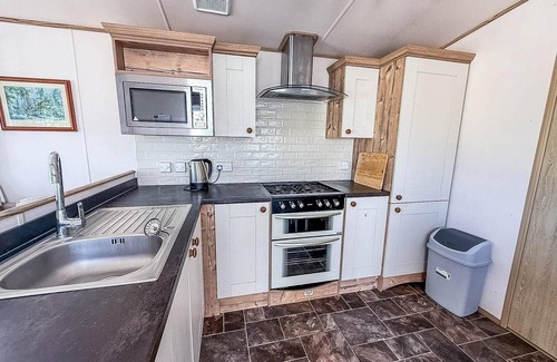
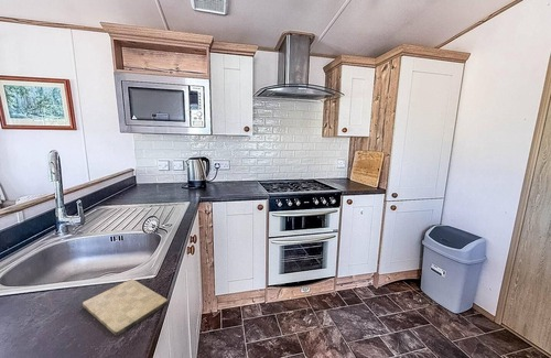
+ cutting board (126, 302)
